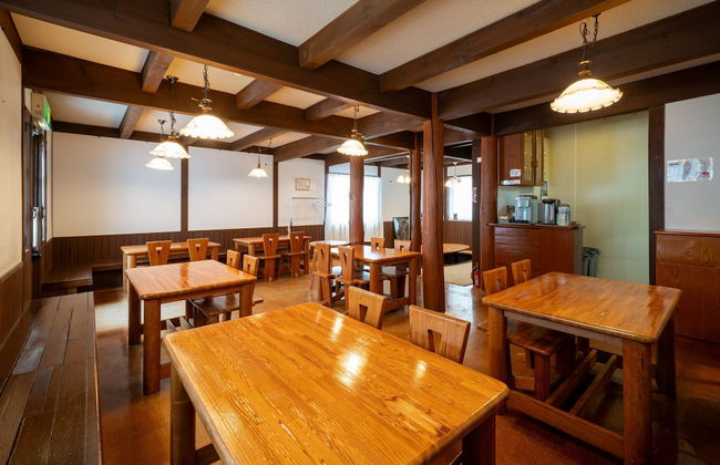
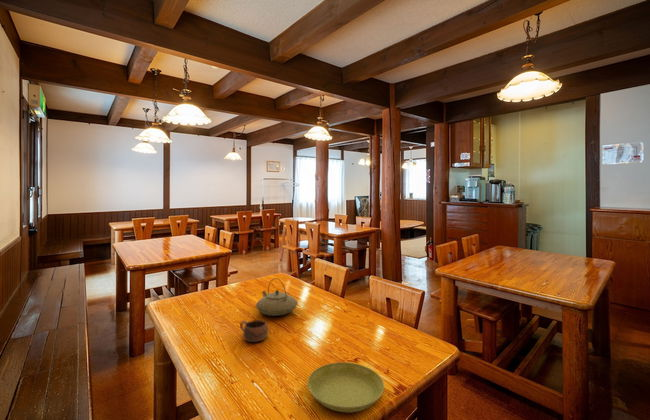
+ cup (253, 329)
+ teapot (275, 294)
+ saucer (345, 387)
